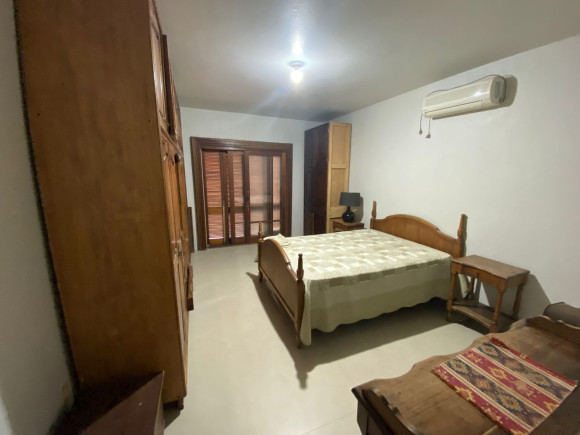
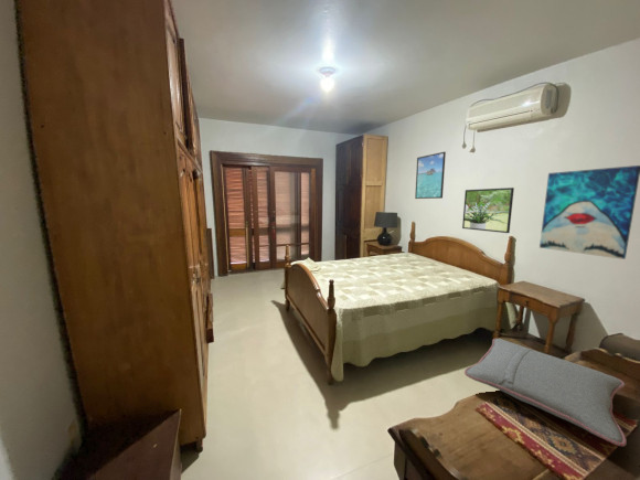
+ wall art (583, 212)
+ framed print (486, 210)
+ pillow (541, 376)
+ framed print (429, 177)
